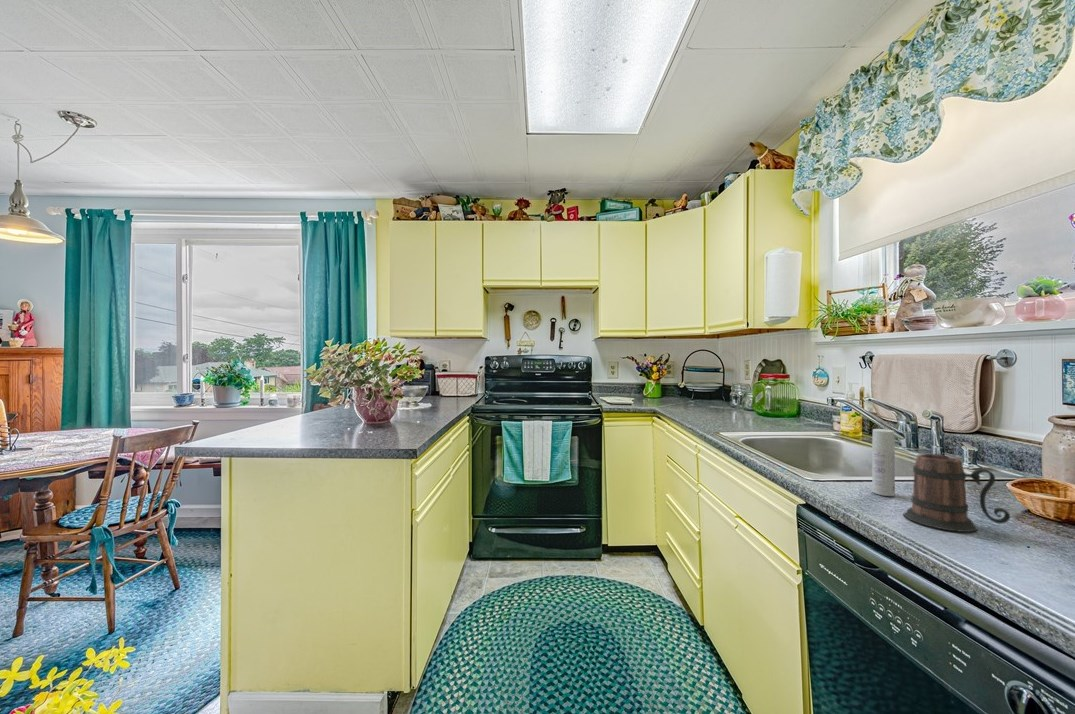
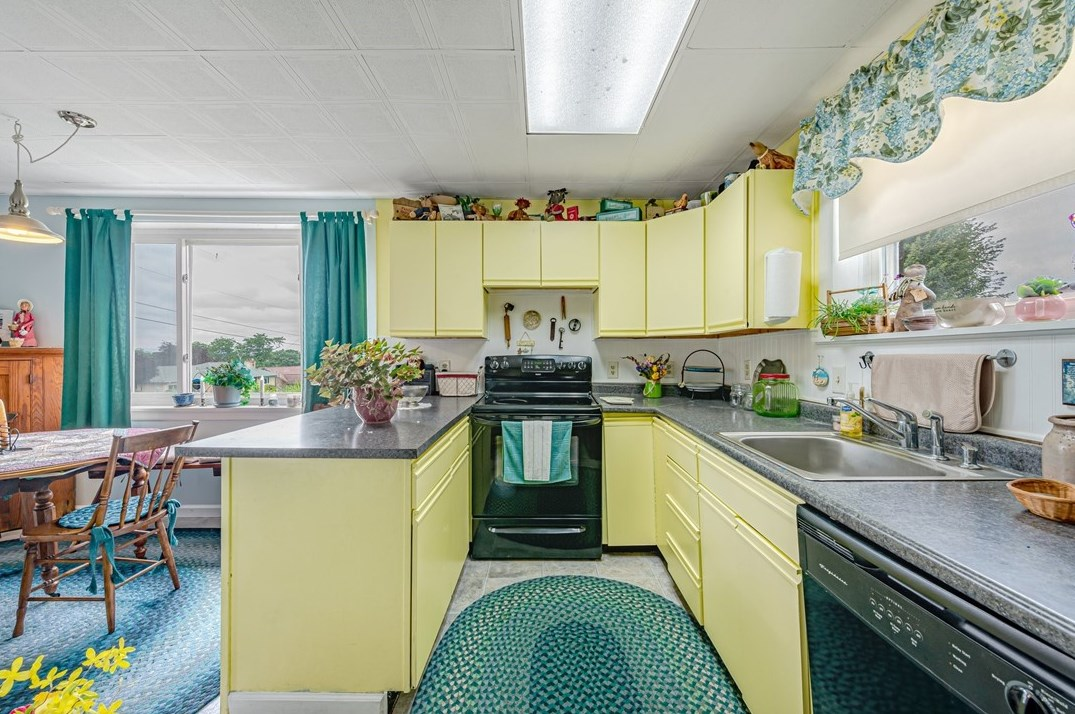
- mug (953, 490)
- bottle (883, 461)
